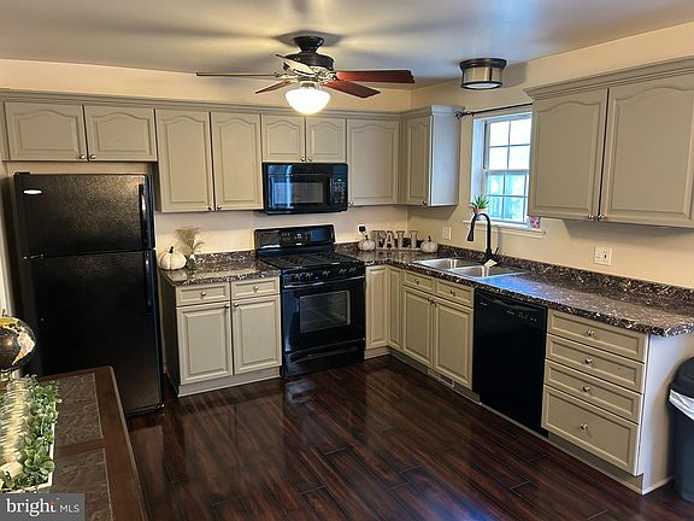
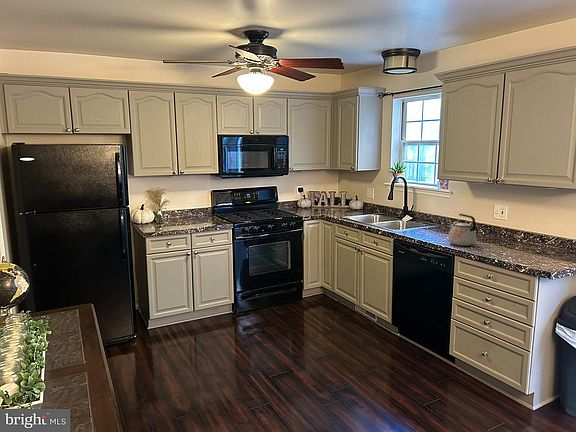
+ kettle (462, 229)
